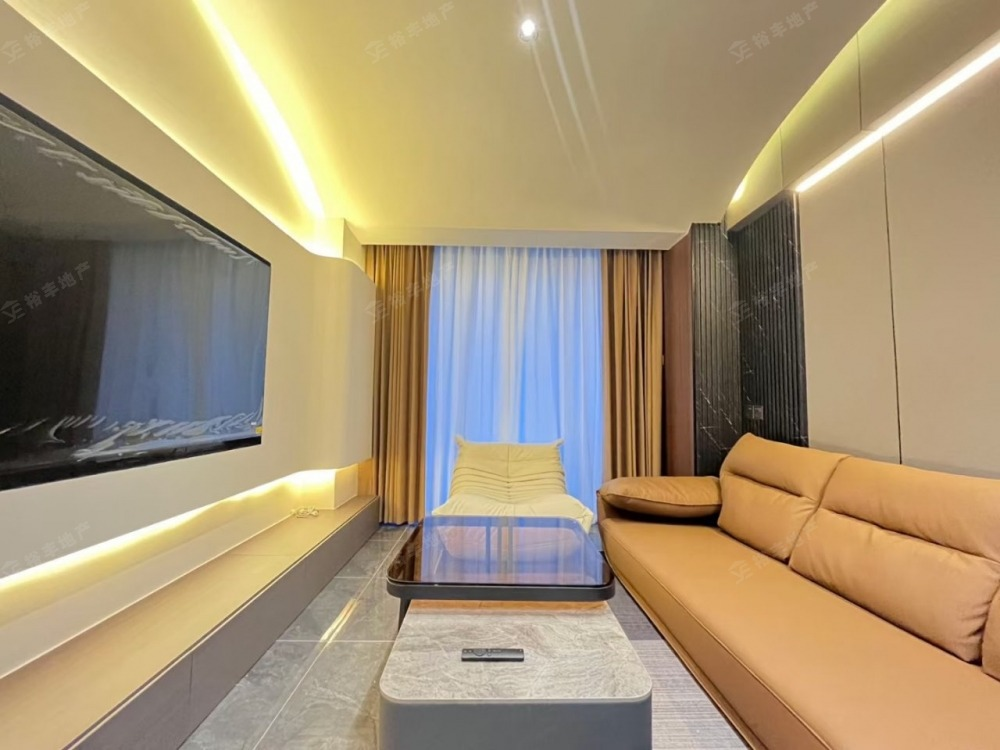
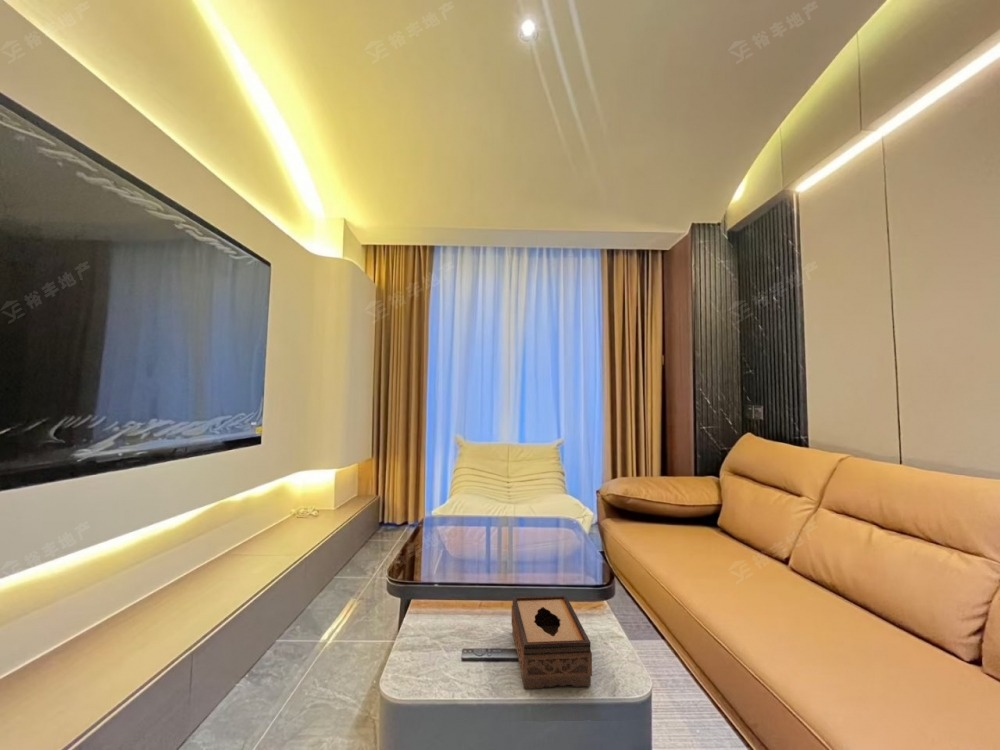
+ tissue box (547, 636)
